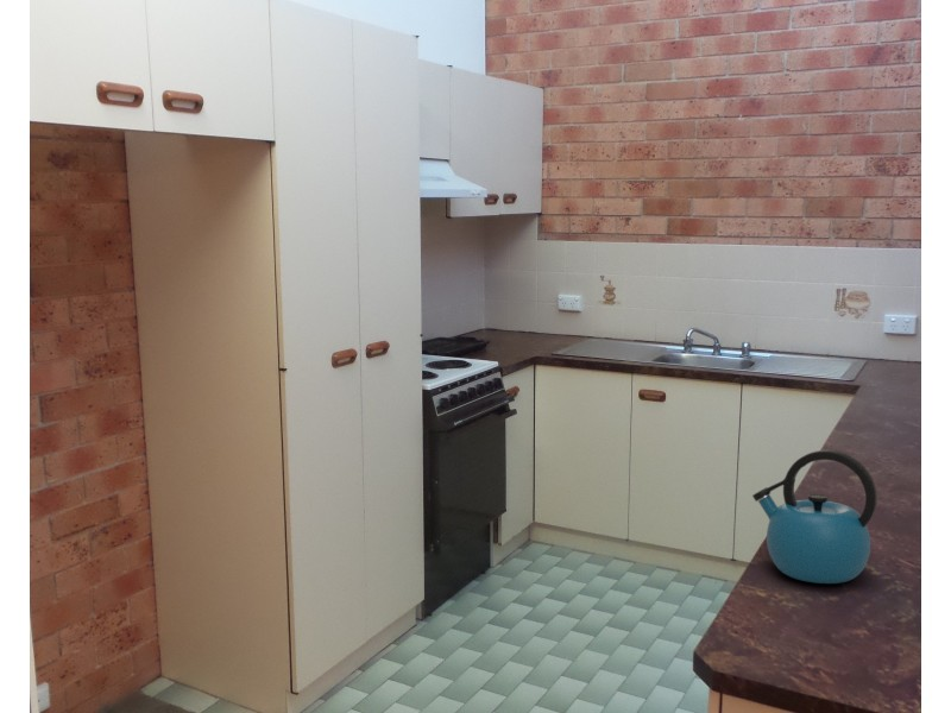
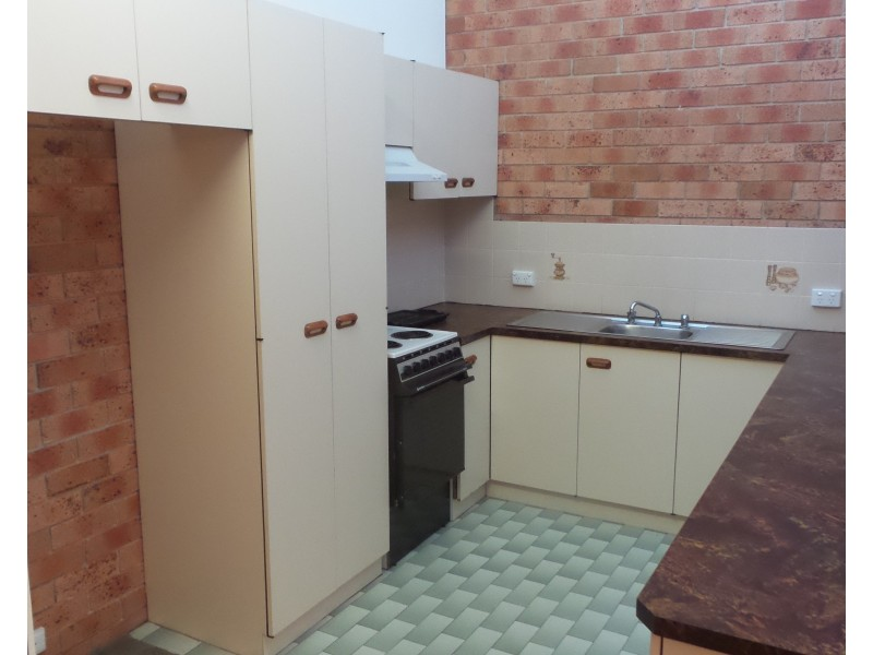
- kettle (812, 511)
